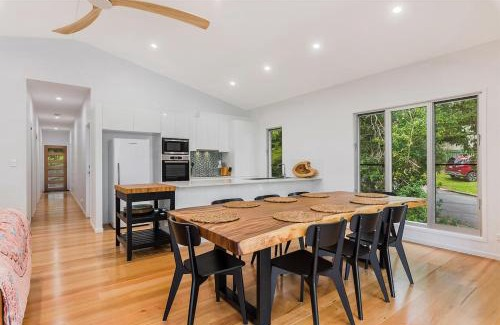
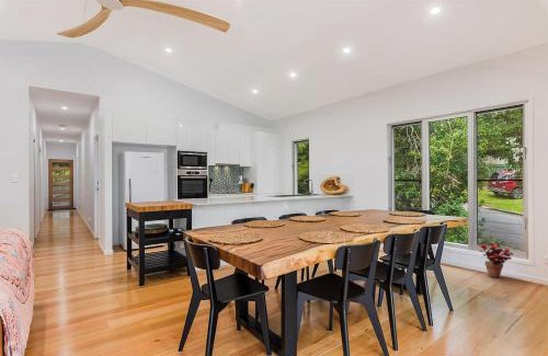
+ potted plant (495, 261)
